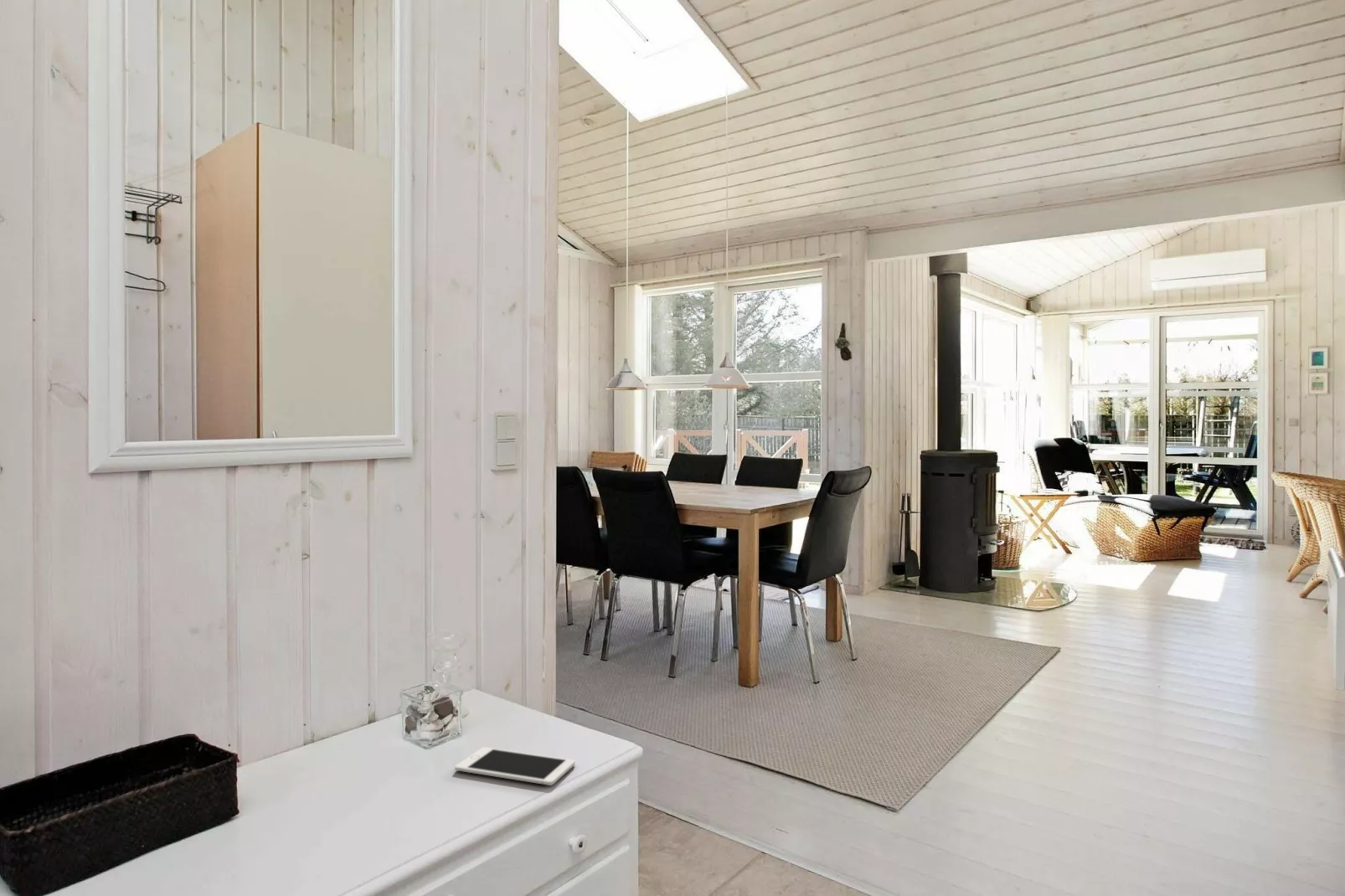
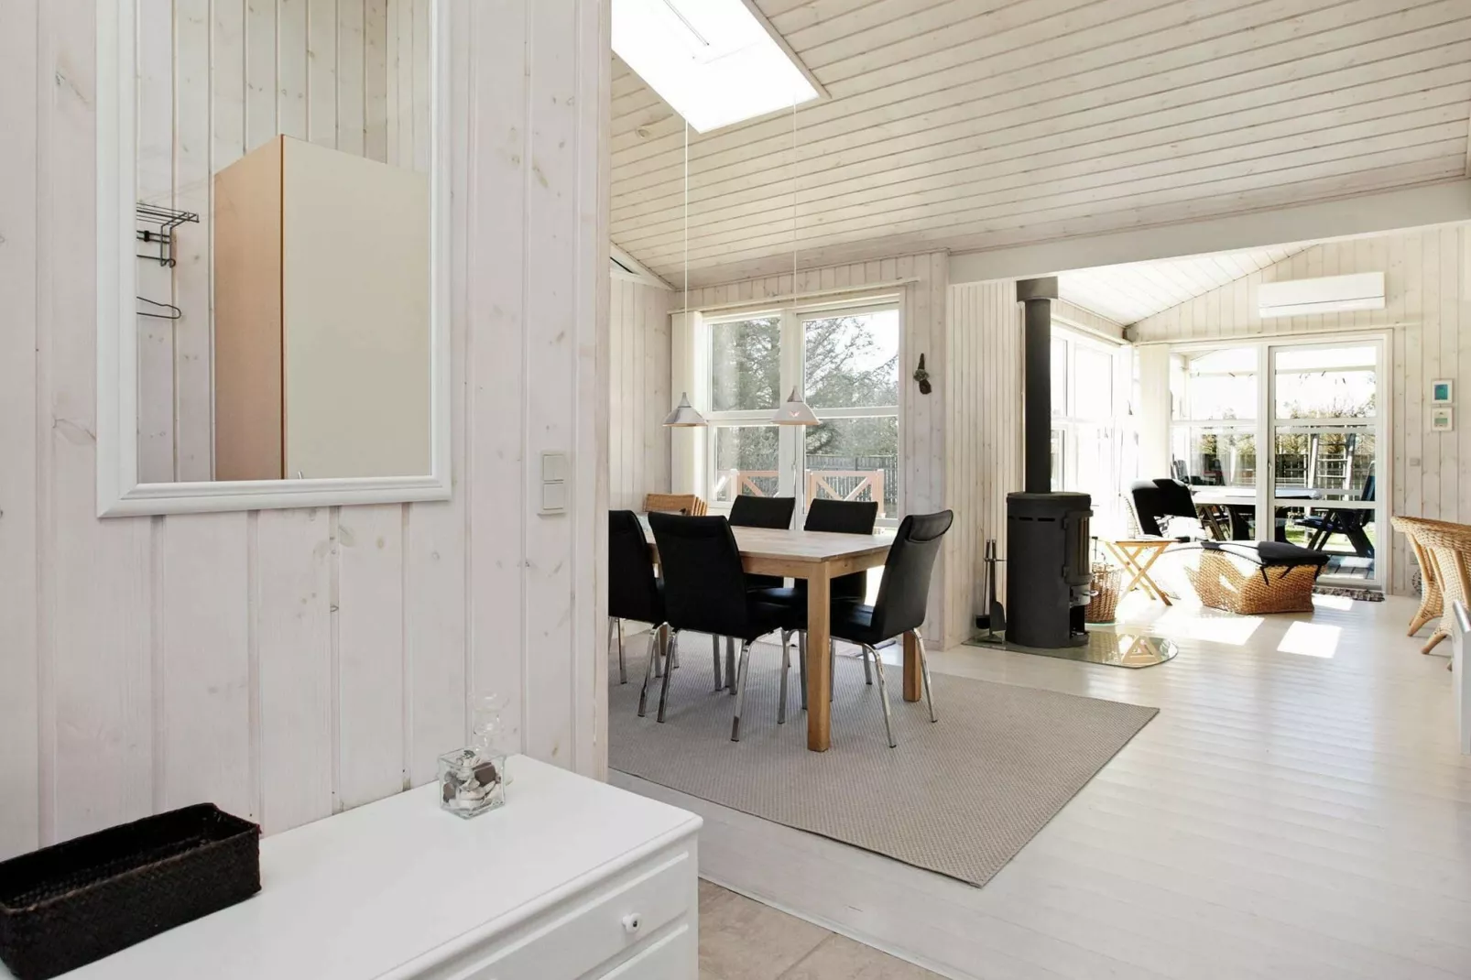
- cell phone (515, 765)
